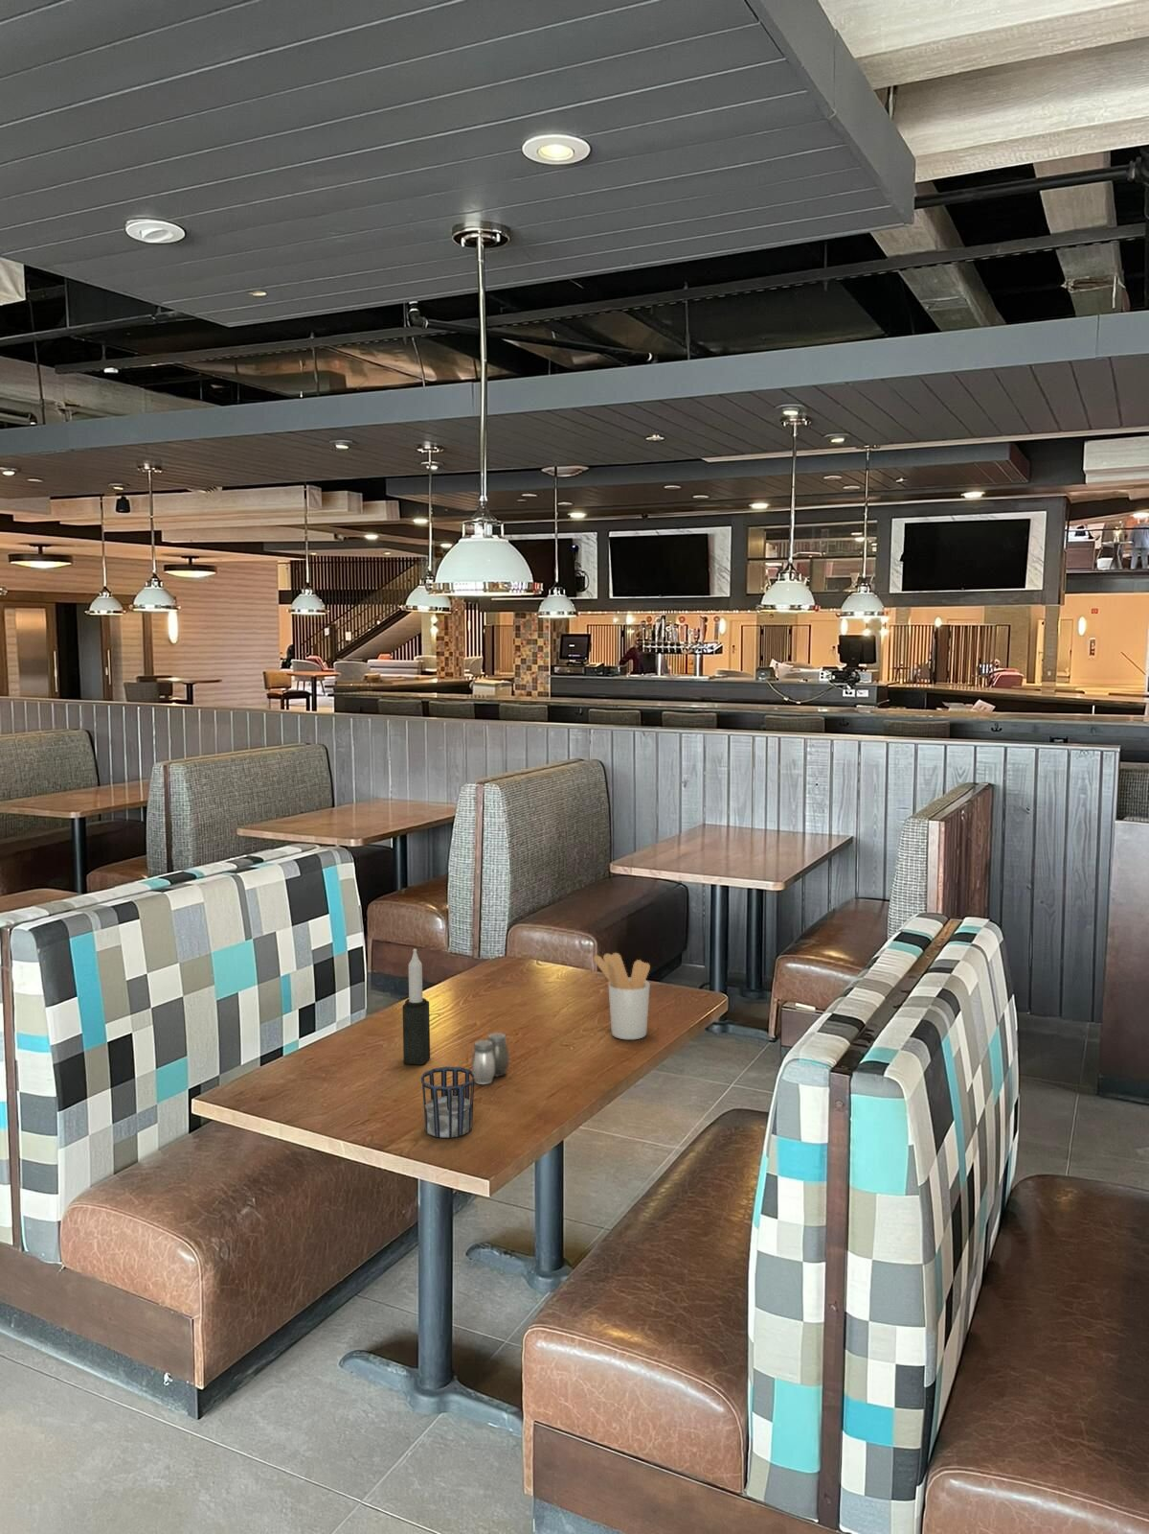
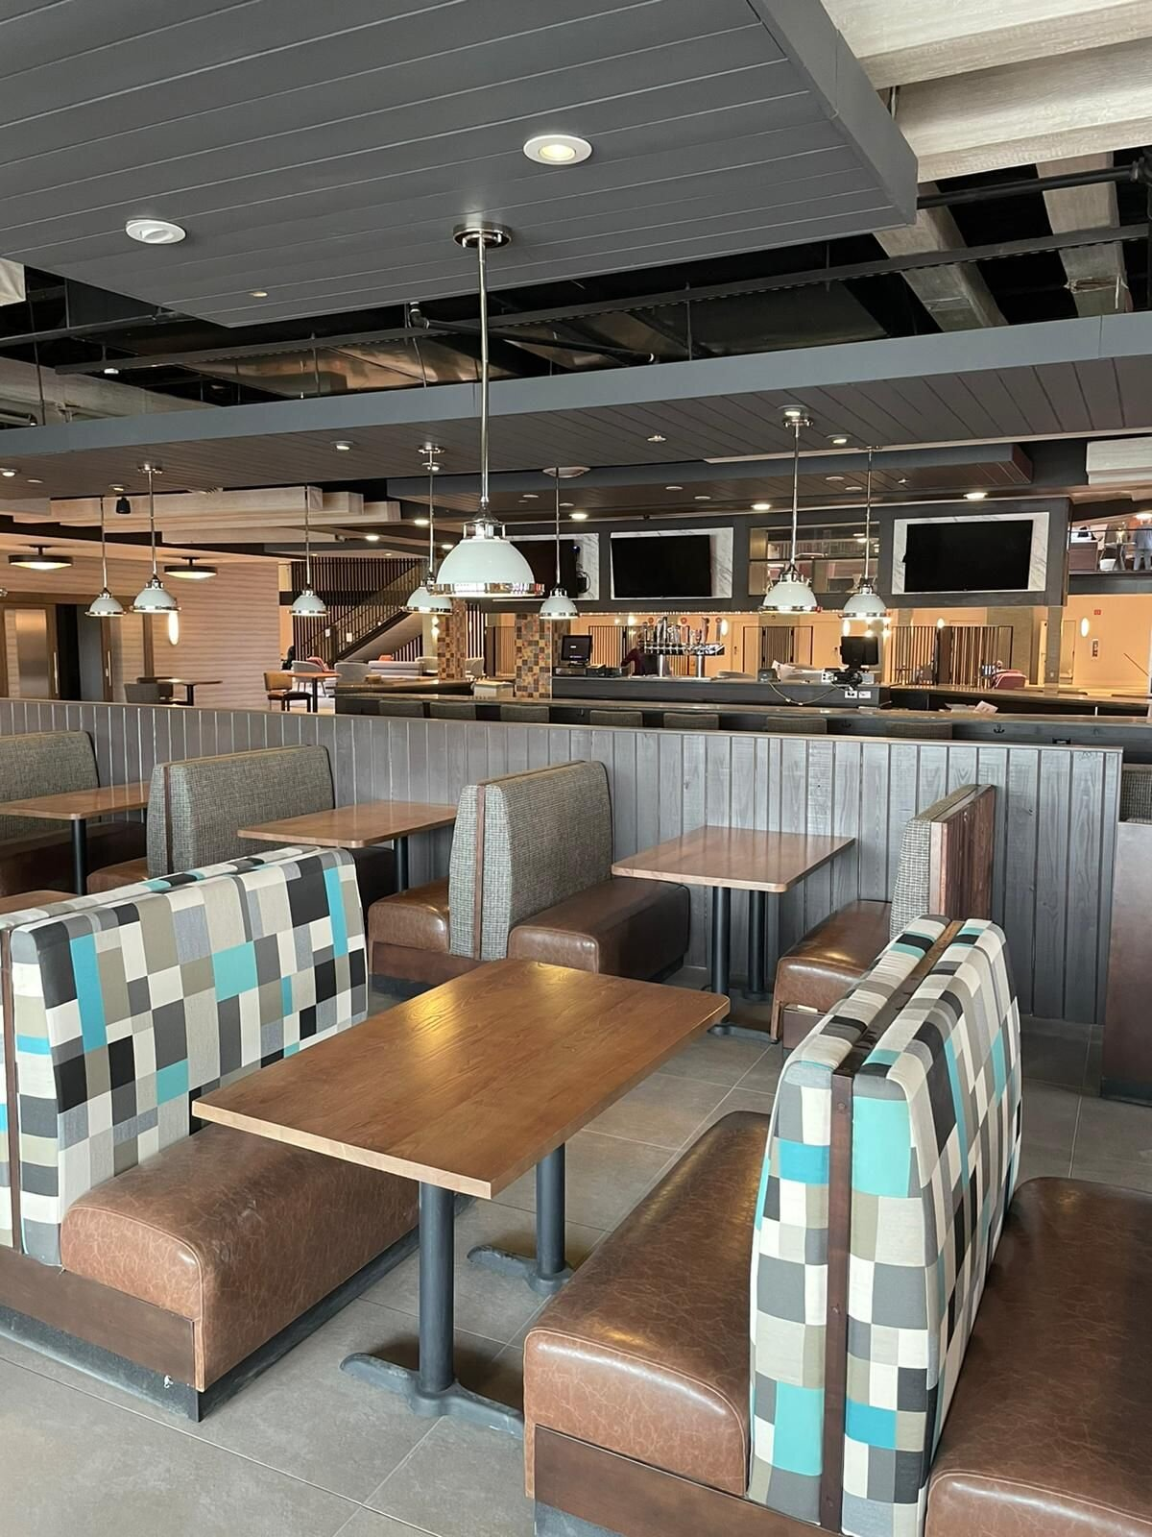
- candle (415, 1005)
- cup (448, 1102)
- salt and pepper shaker (490, 1058)
- utensil holder (622, 993)
